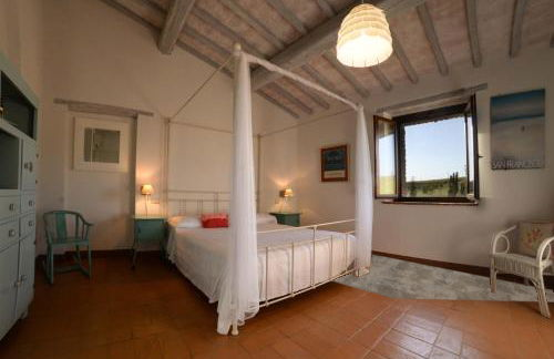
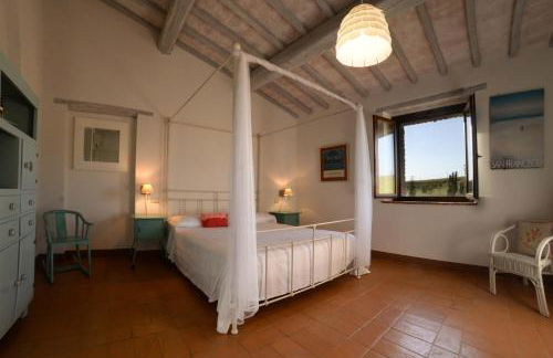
- rug (427, 283)
